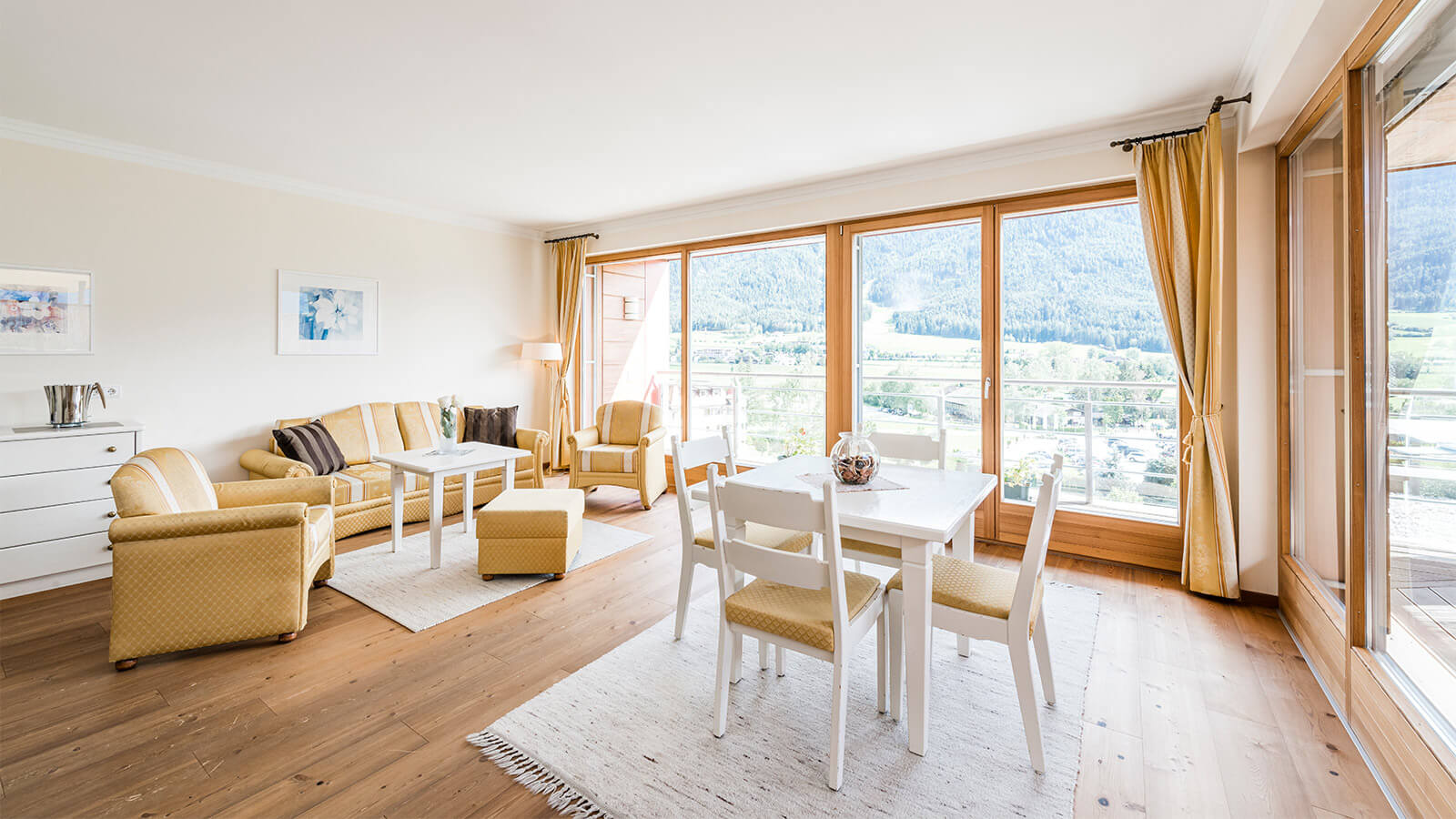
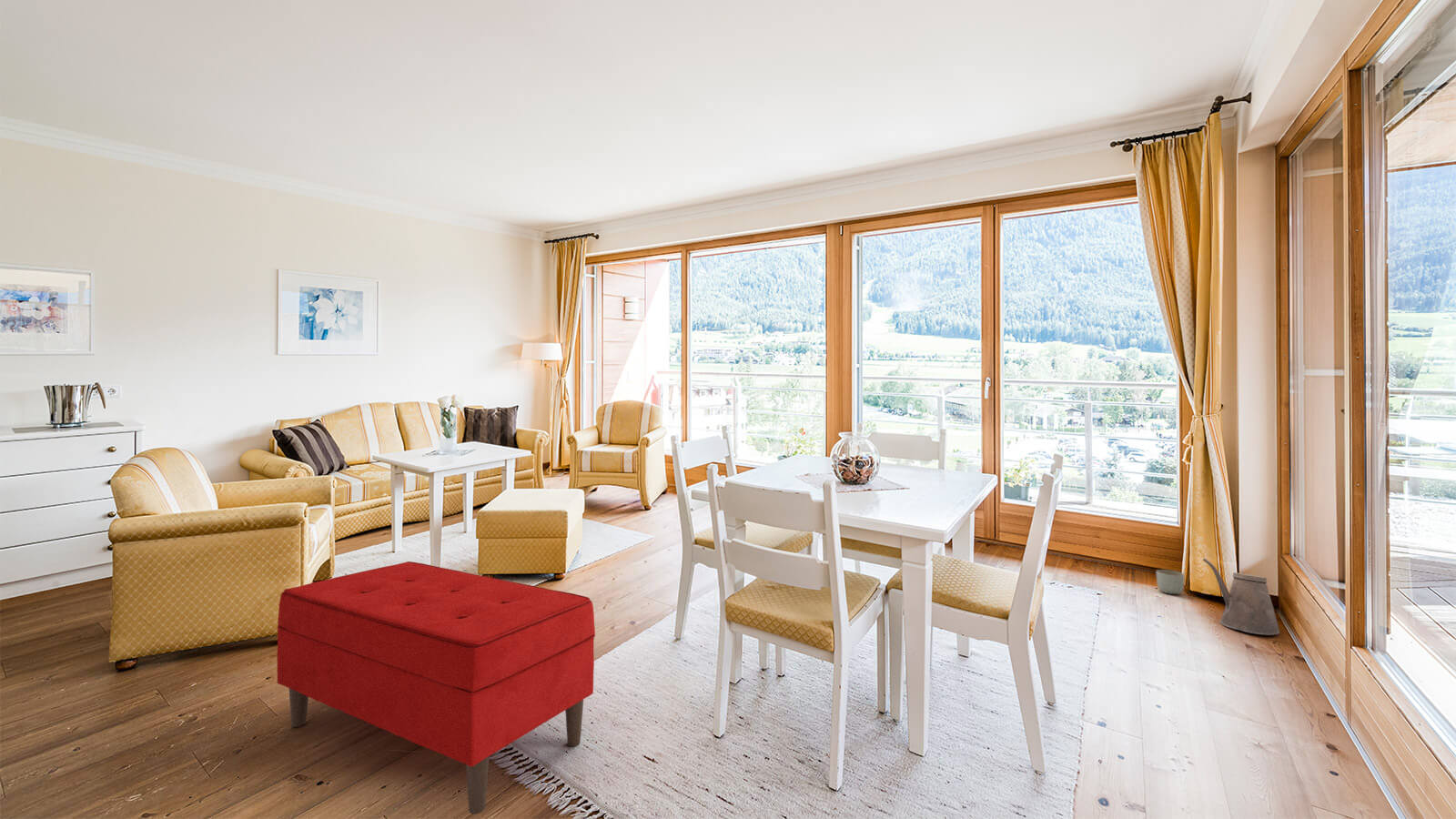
+ watering can (1239, 593)
+ bench (433, 662)
+ planter (1170, 582)
